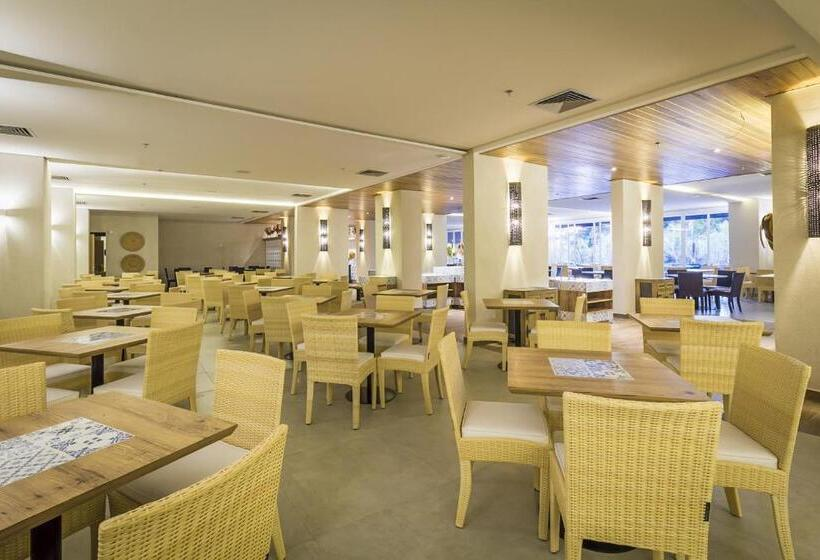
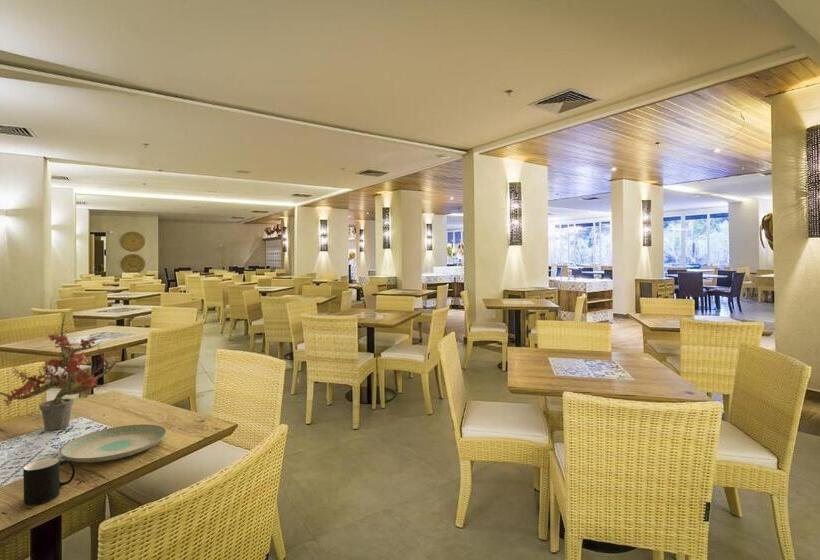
+ plate (116, 443)
+ cup (50, 478)
+ potted plant (60, 369)
